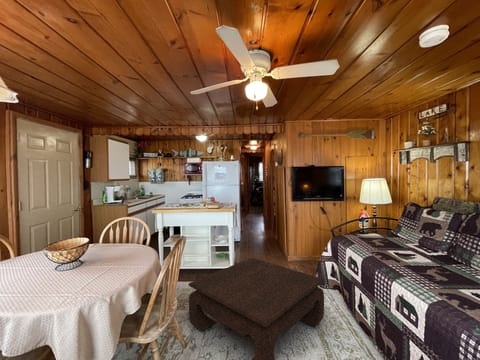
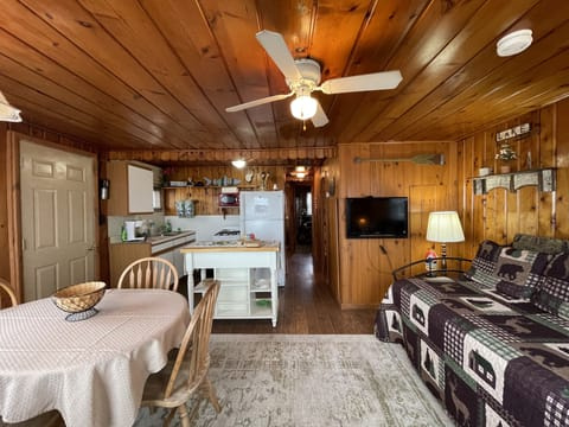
- coffee table (257, 302)
